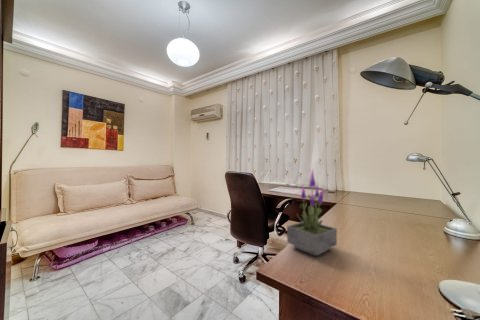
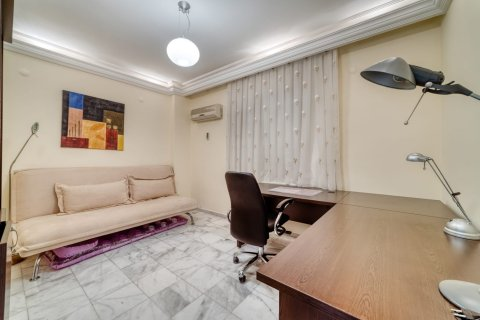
- potted plant (311, 208)
